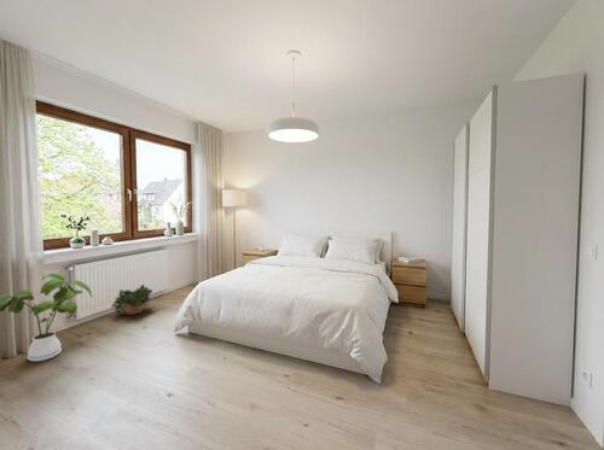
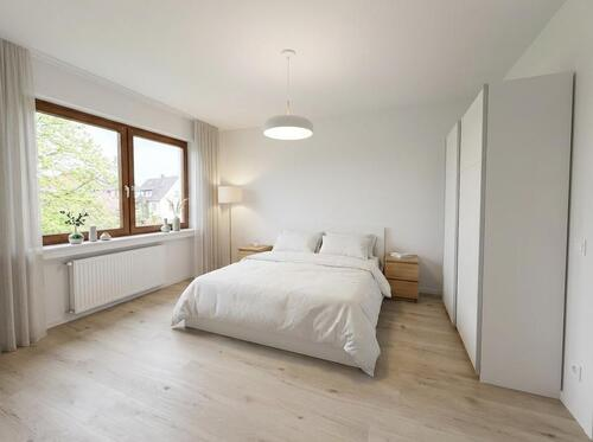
- potted plant (133, 300)
- house plant (54, 314)
